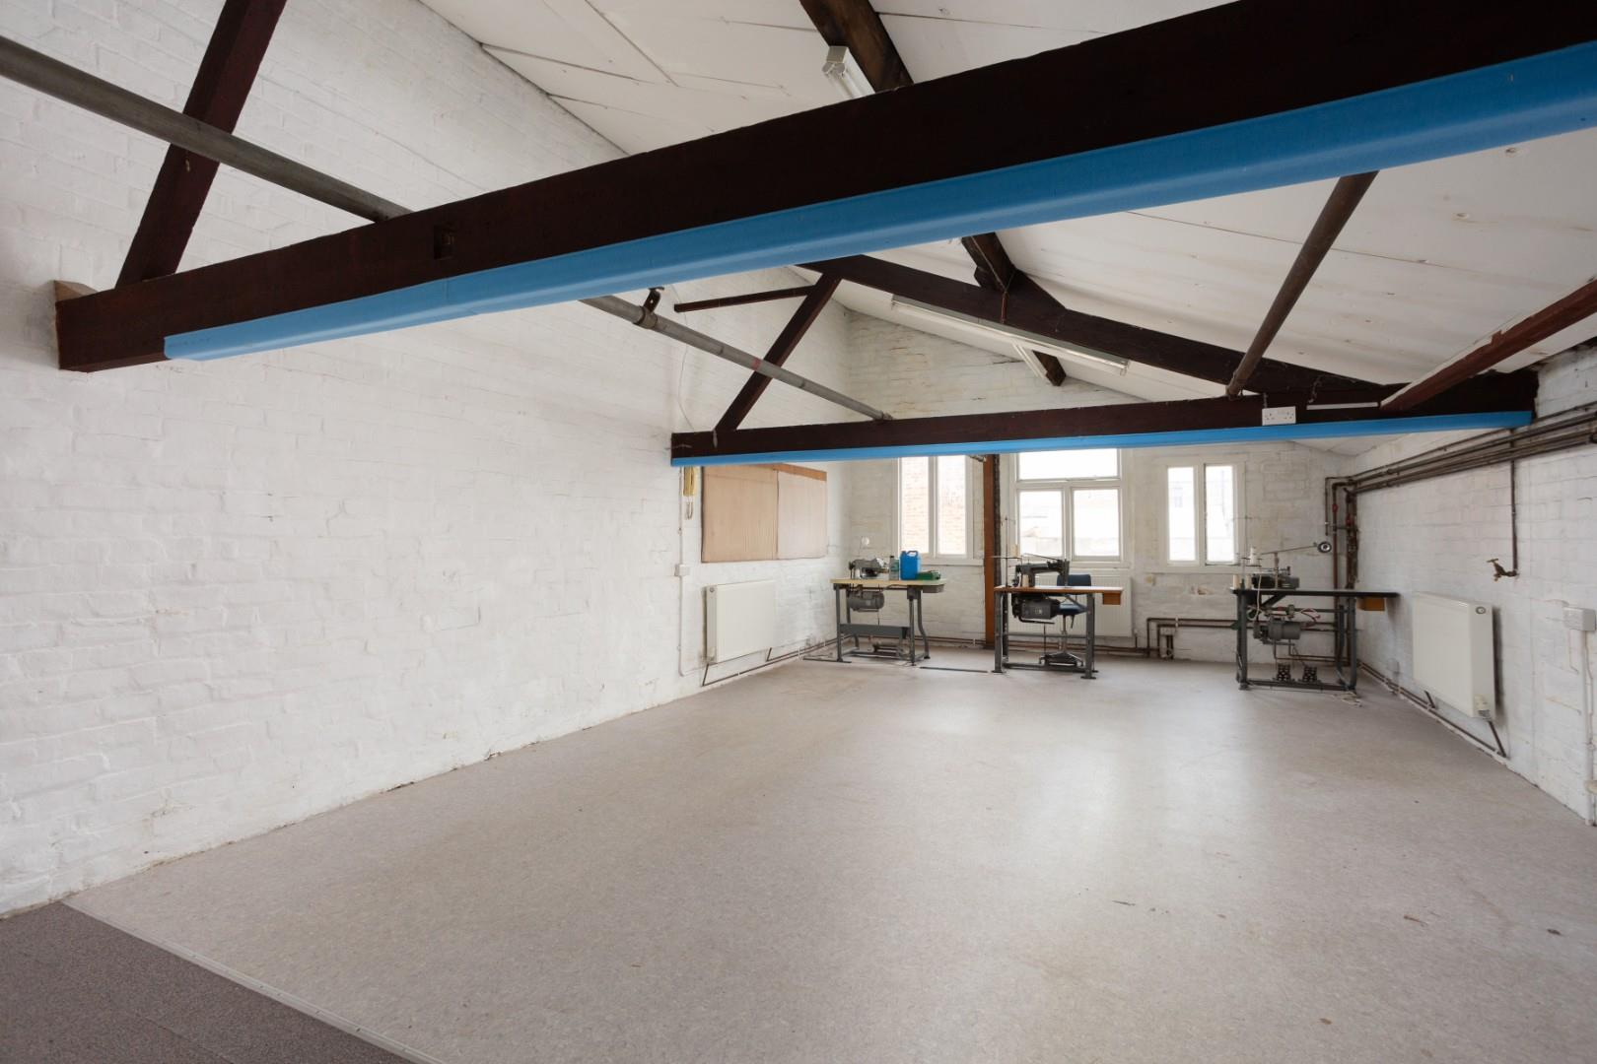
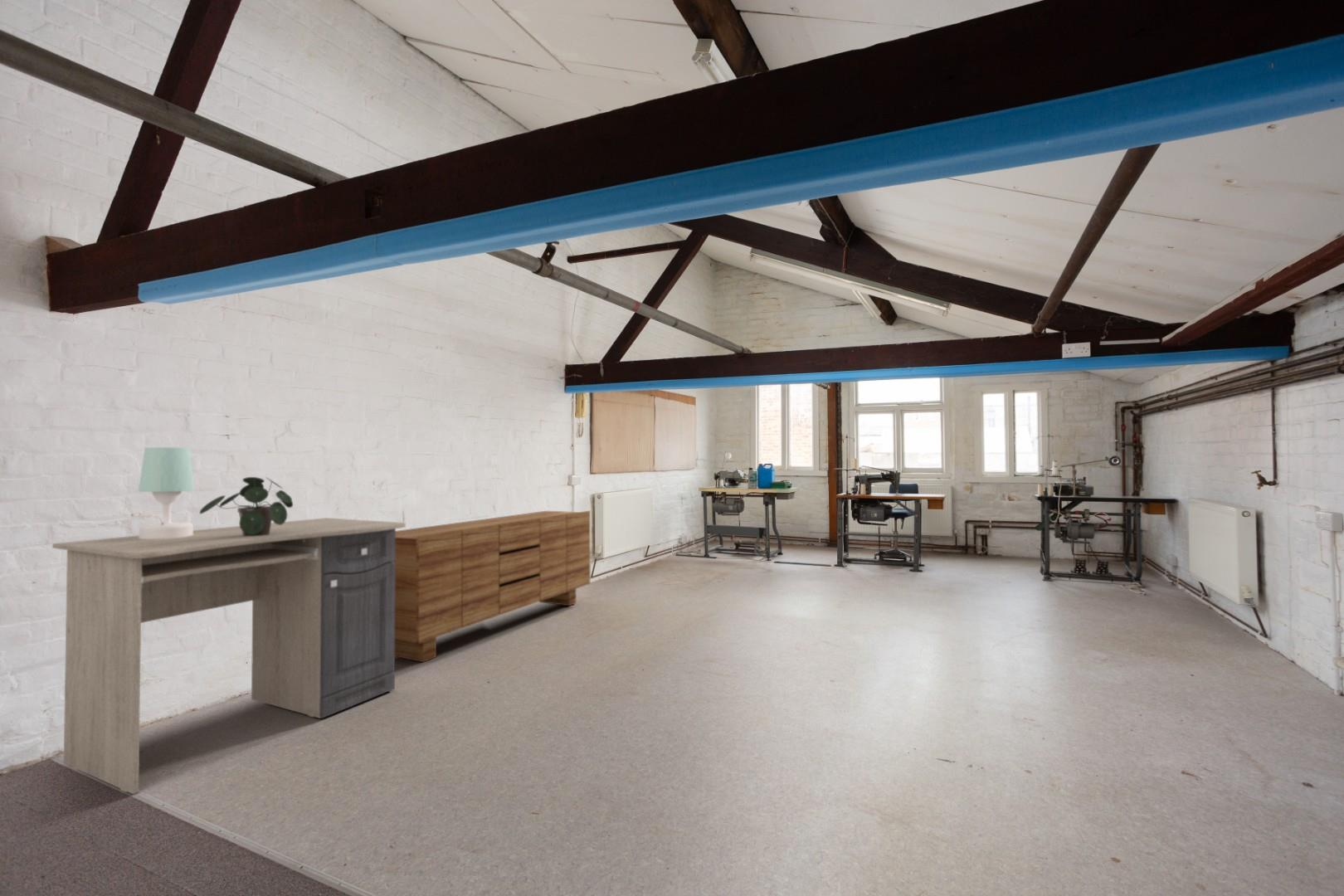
+ desk (256, 626)
+ sideboard (495, 572)
+ potted plant (256, 505)
+ table lamp (167, 491)
